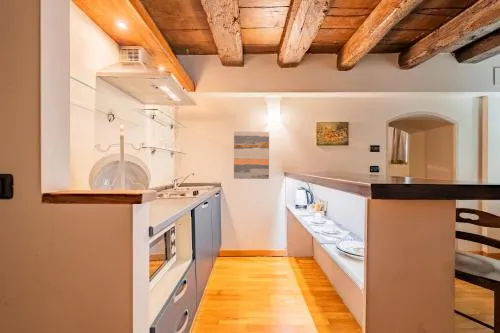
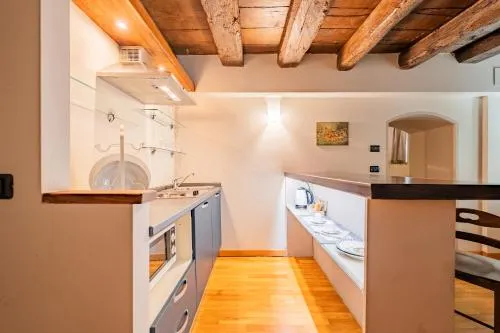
- wall art (251, 155)
